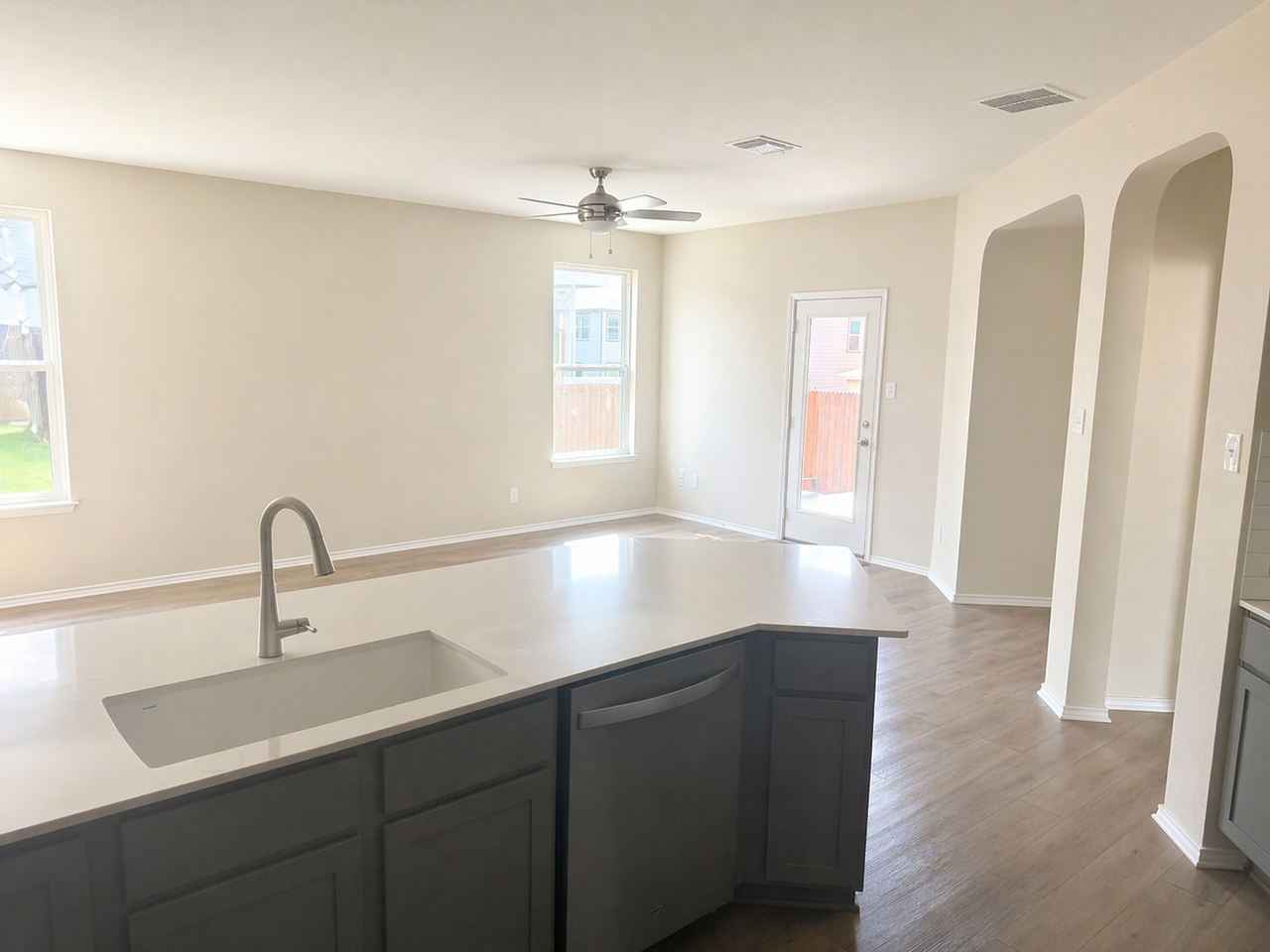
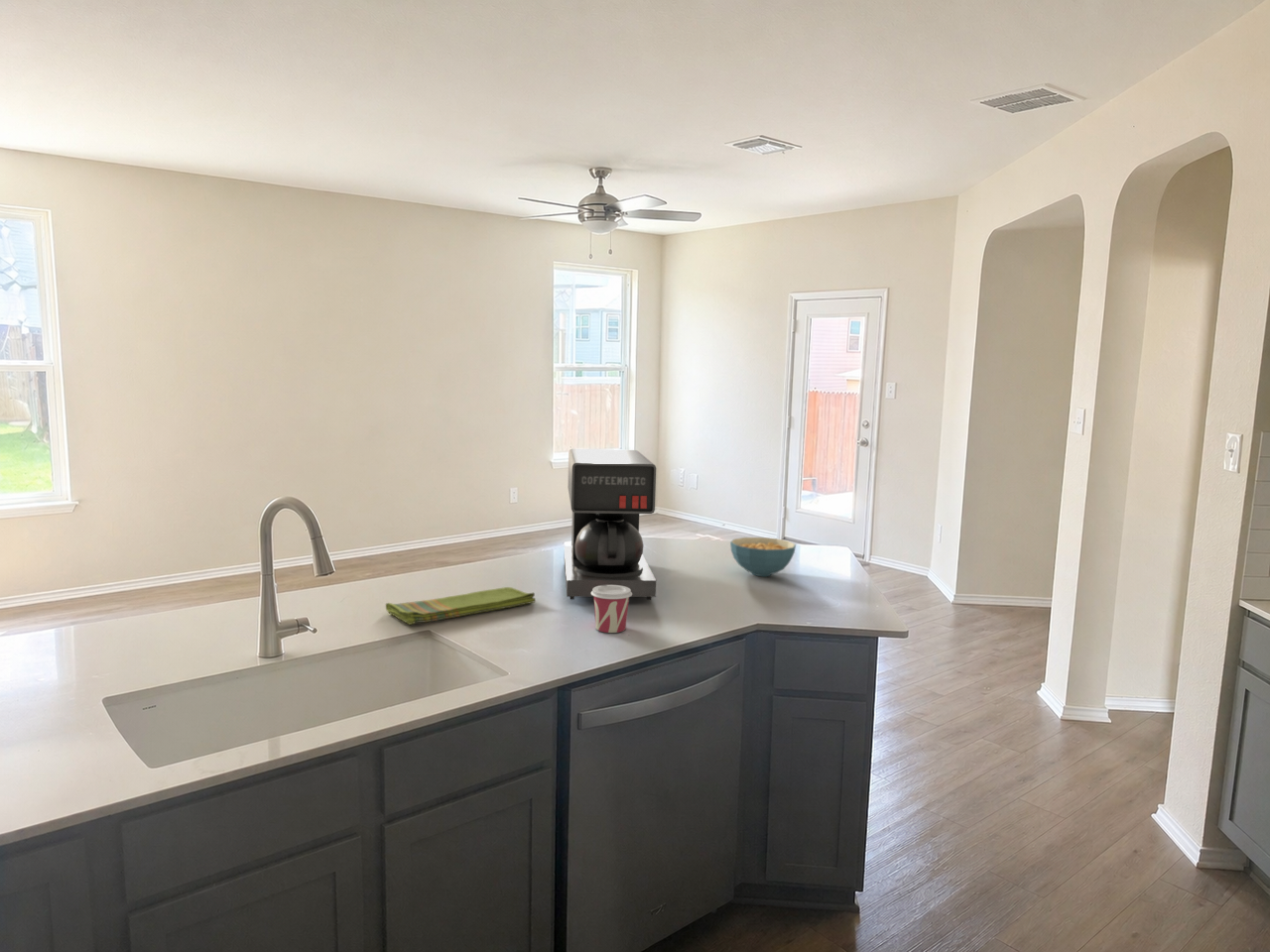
+ cup (611, 609)
+ coffee maker (607, 519)
+ cereal bowl (762, 558)
+ dish towel (461, 601)
